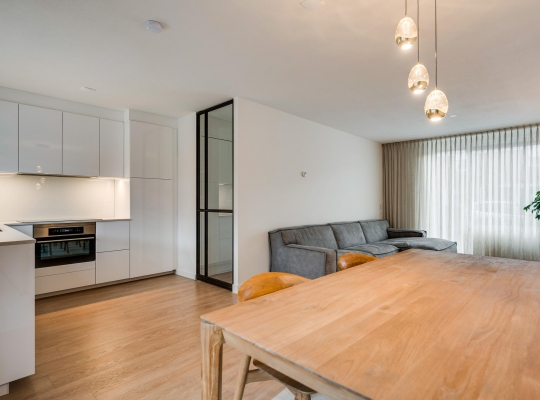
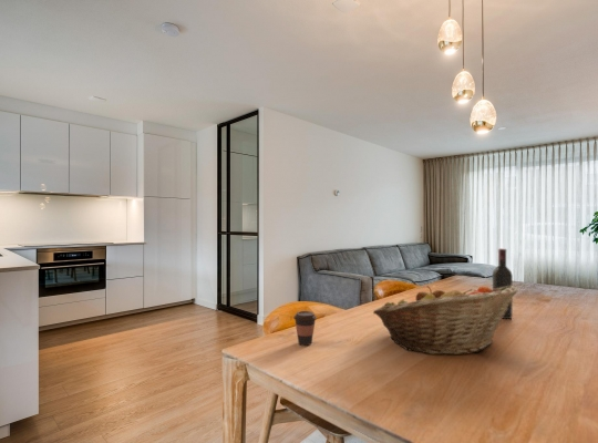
+ coffee cup (305, 328)
+ wine bottle (502, 282)
+ fruit basket (444, 311)
